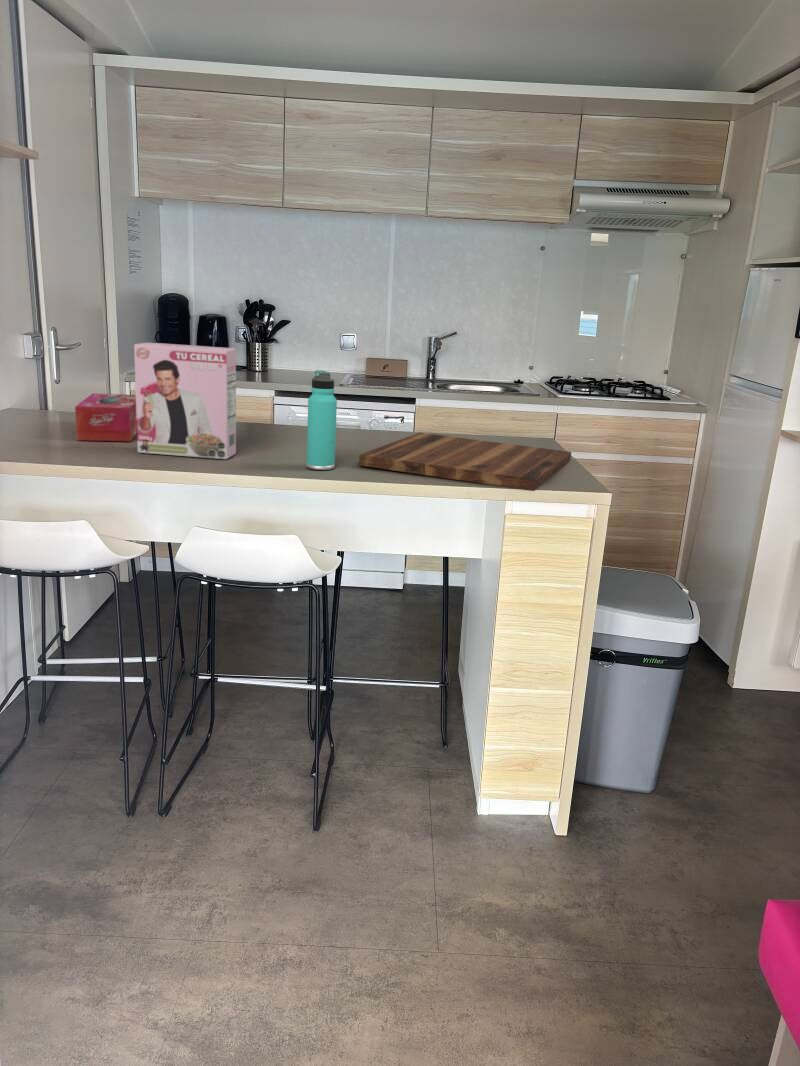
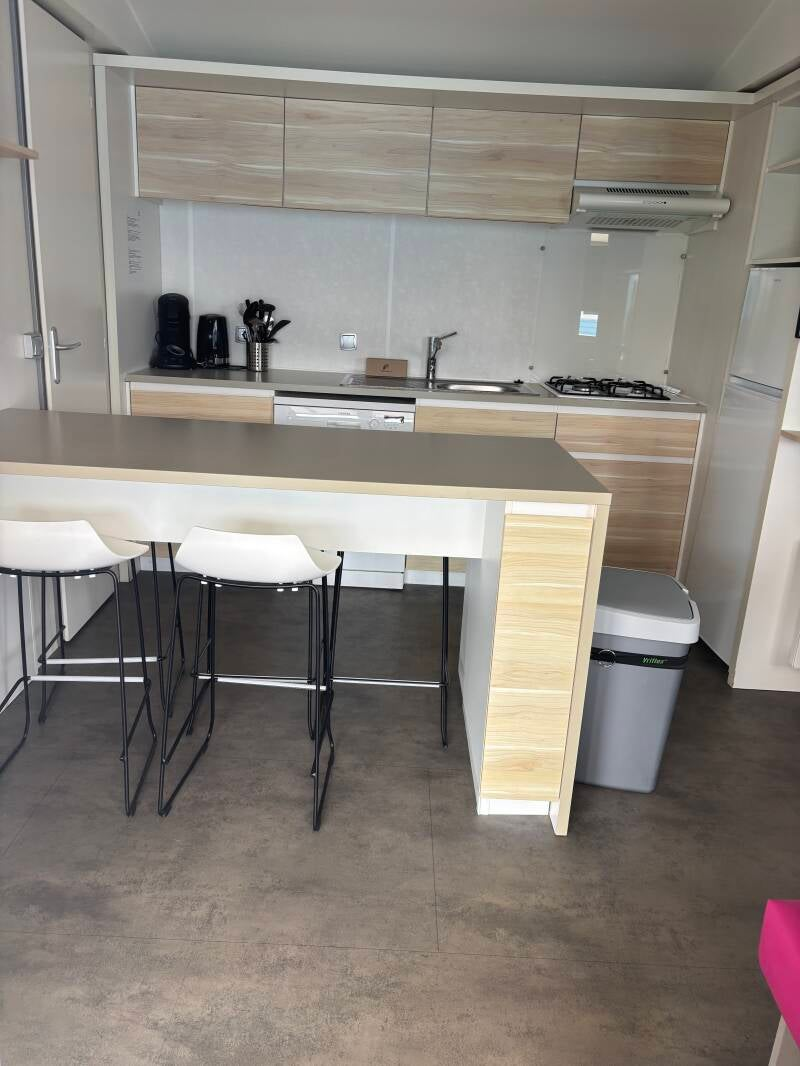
- tissue box (110, 416)
- thermos bottle (321, 420)
- cutting board (470, 458)
- cereal box (186, 400)
